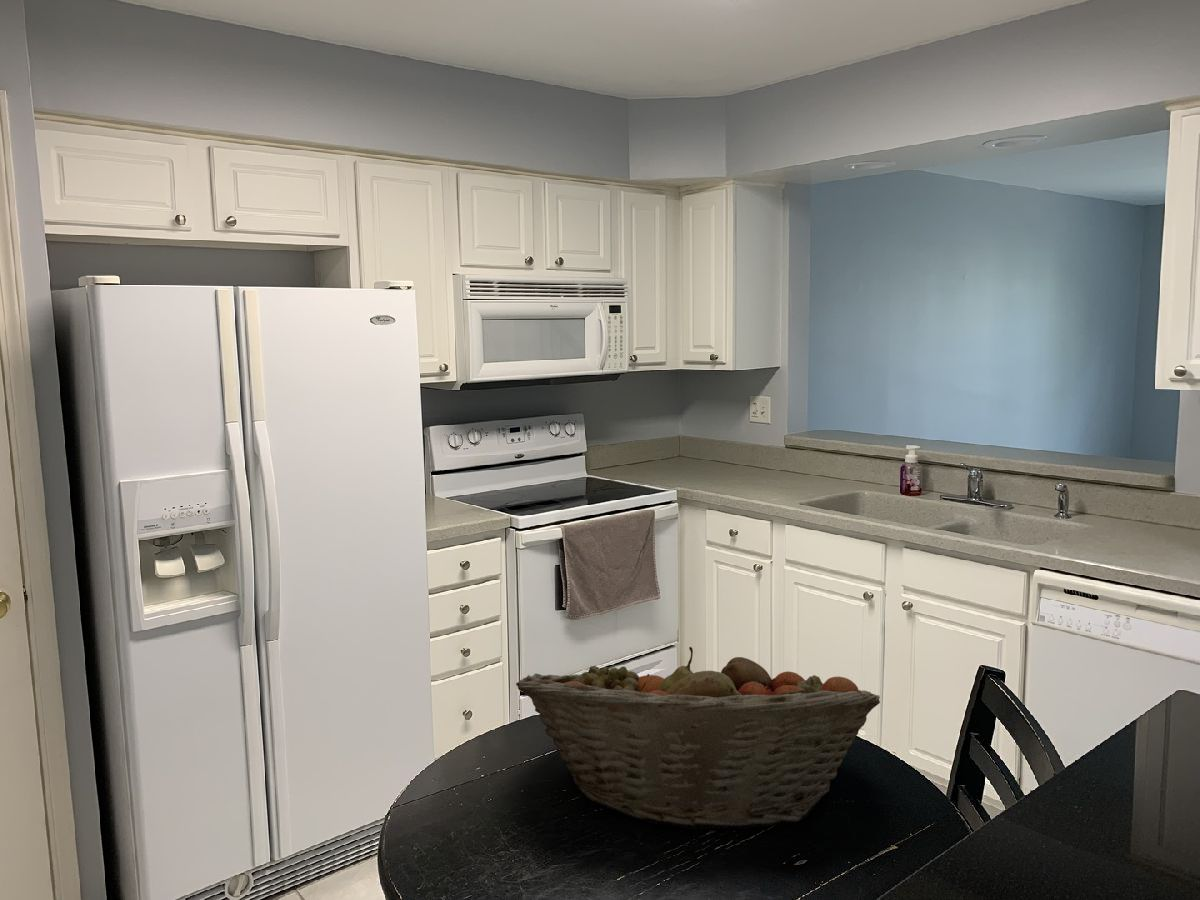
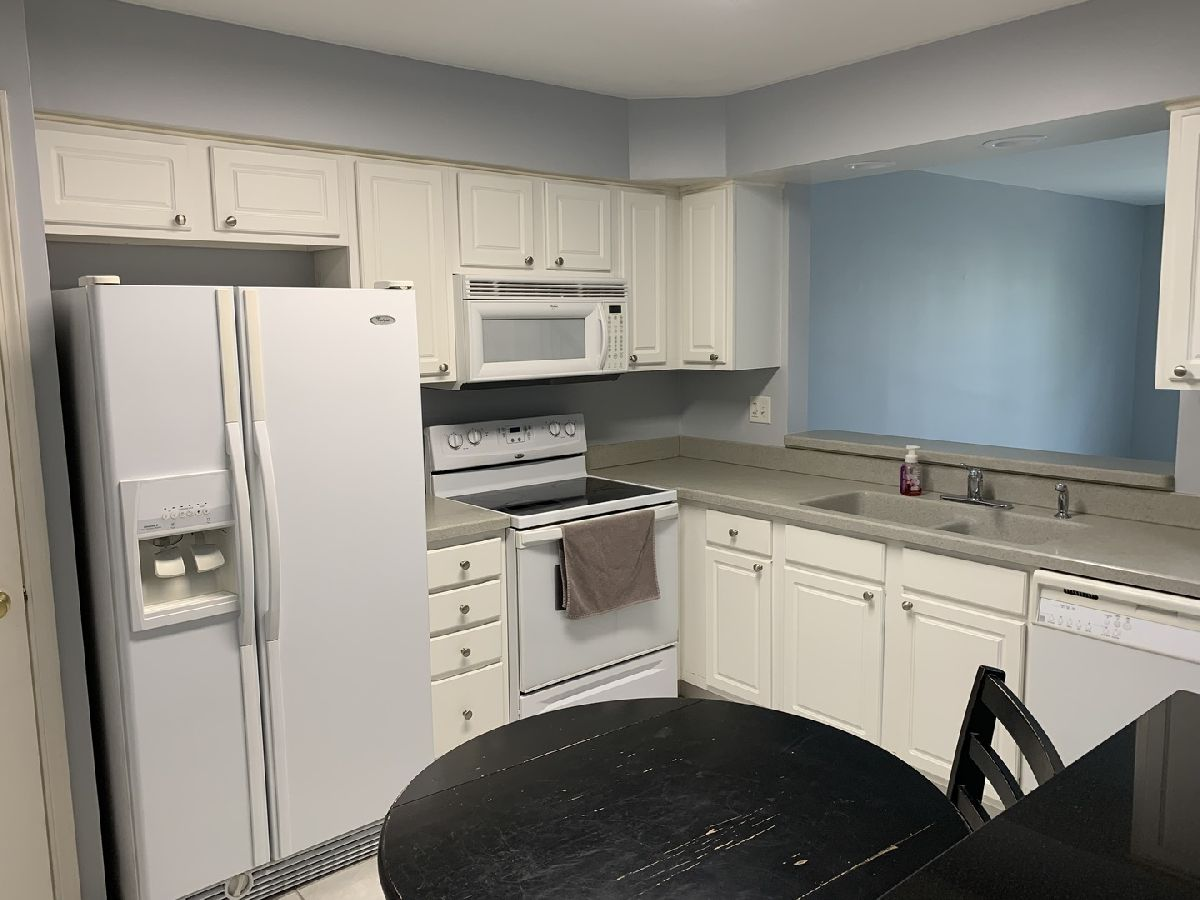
- fruit basket (693, 716)
